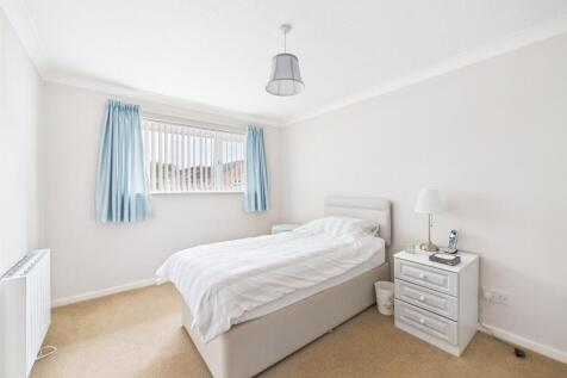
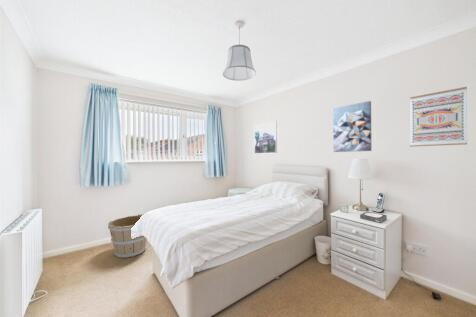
+ wall art (436, 119)
+ wooden bucket (130, 235)
+ wall art (351, 128)
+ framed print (265, 138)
